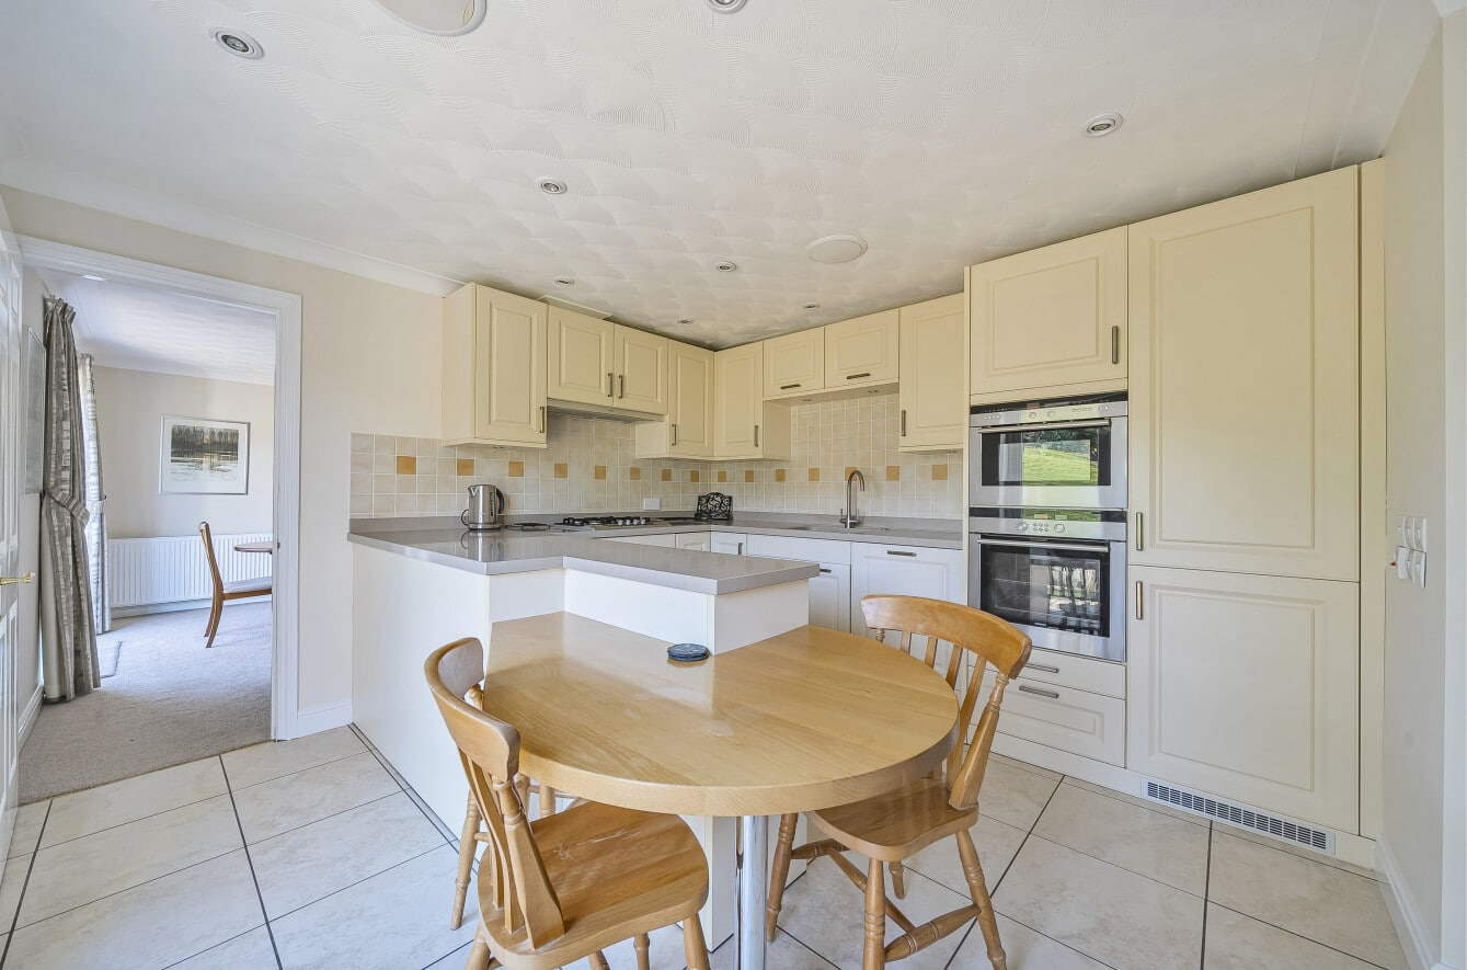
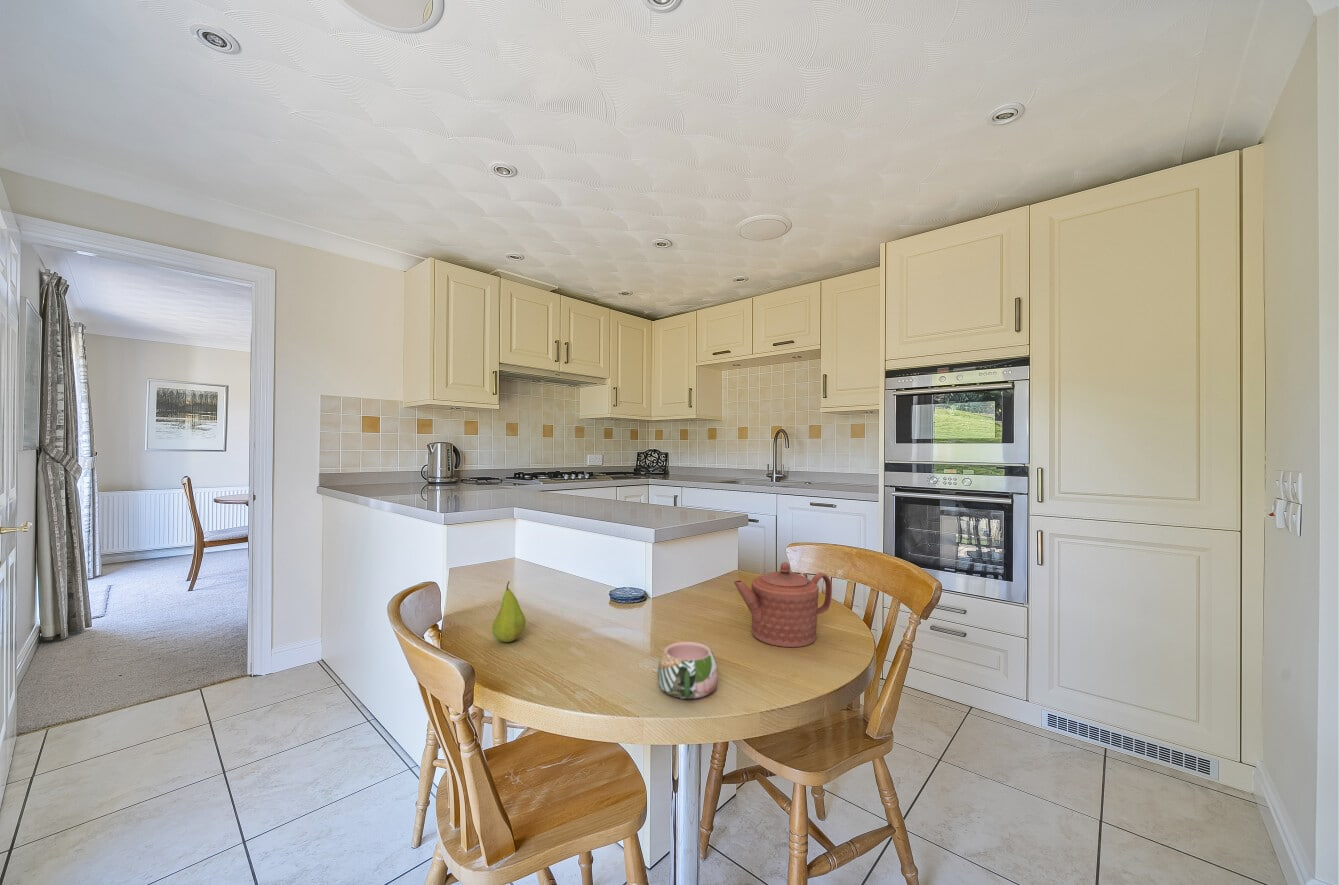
+ mug (687, 672)
+ teapot (783, 598)
+ fruit (508, 610)
